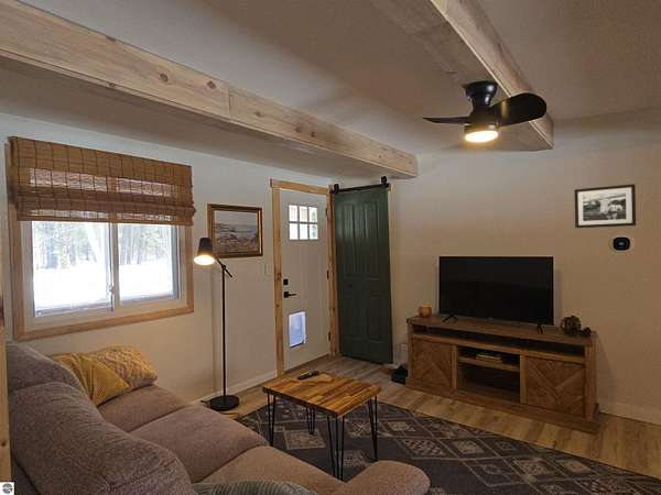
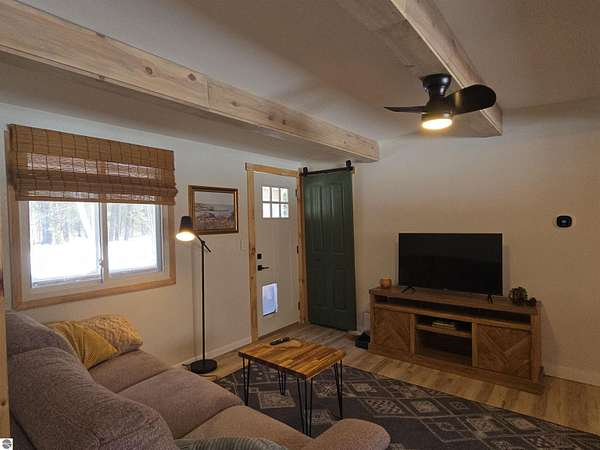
- picture frame (604, 207)
